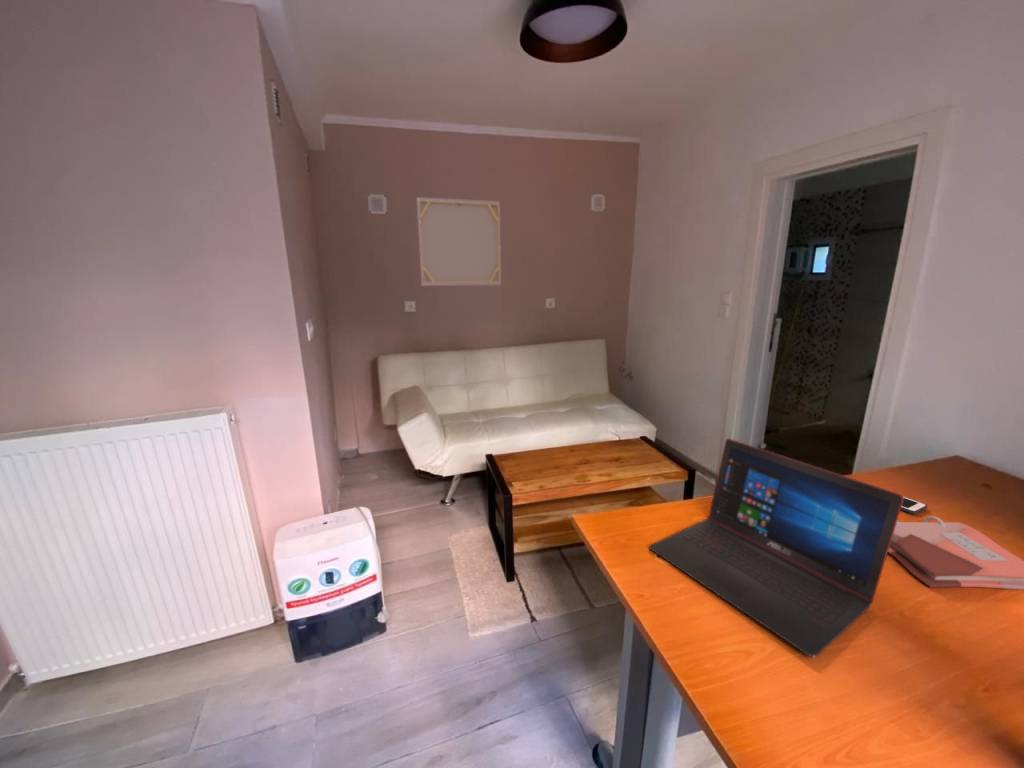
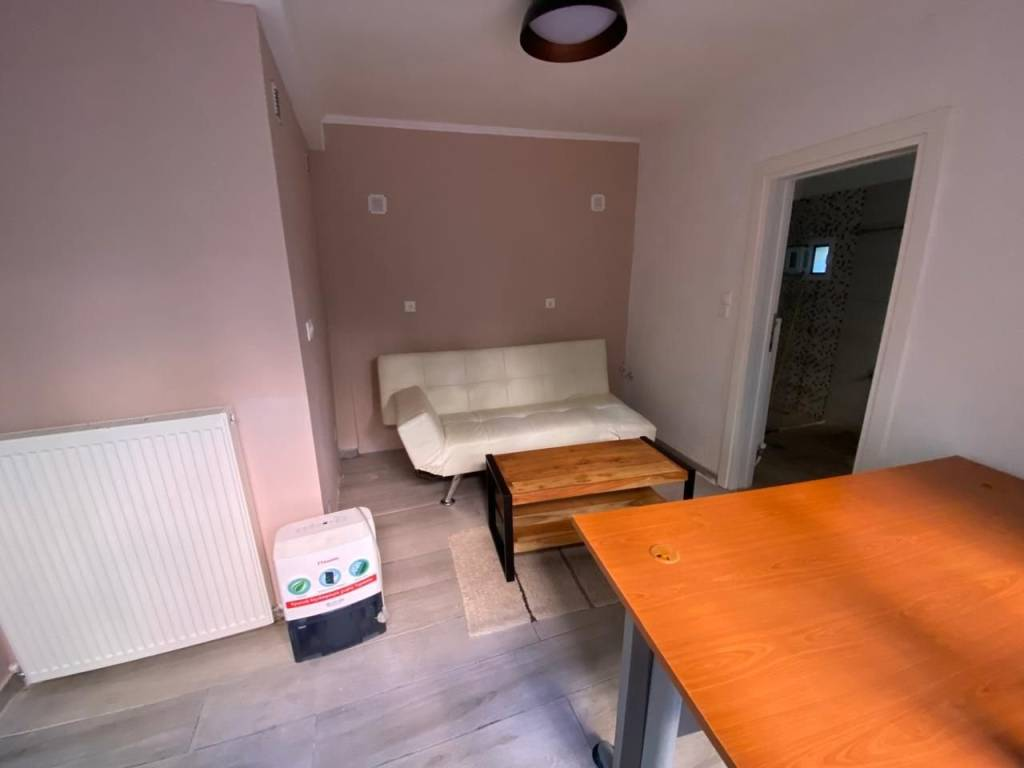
- wall art (460, 243)
- cell phone (903, 497)
- phonebook (947, 550)
- laptop (760, 525)
